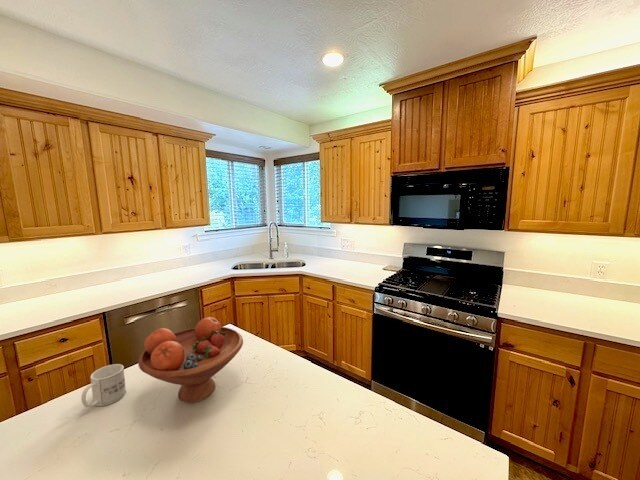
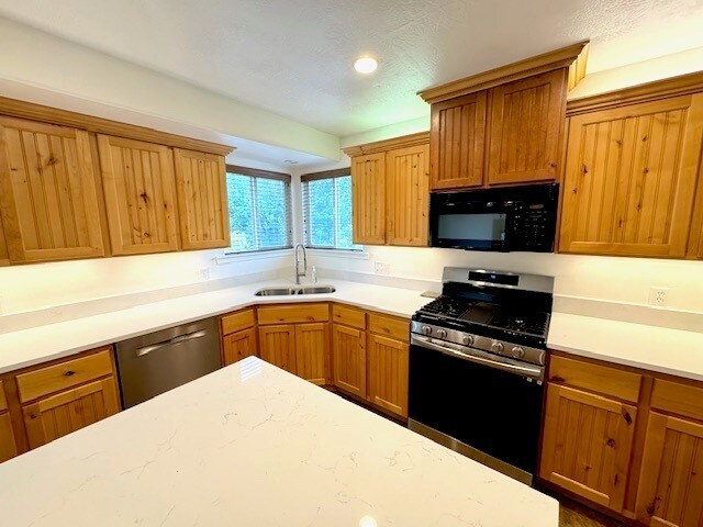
- mug (102, 387)
- fruit bowl (195, 360)
